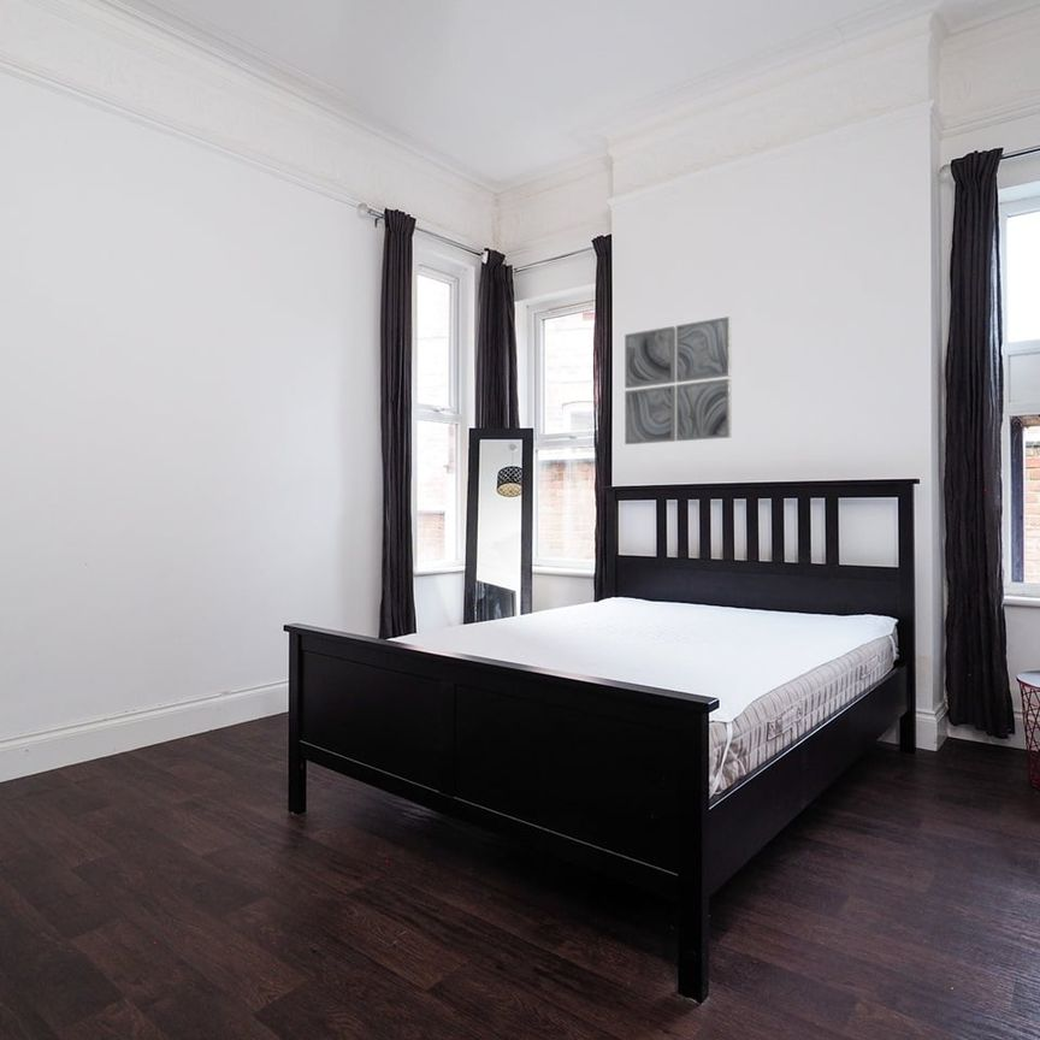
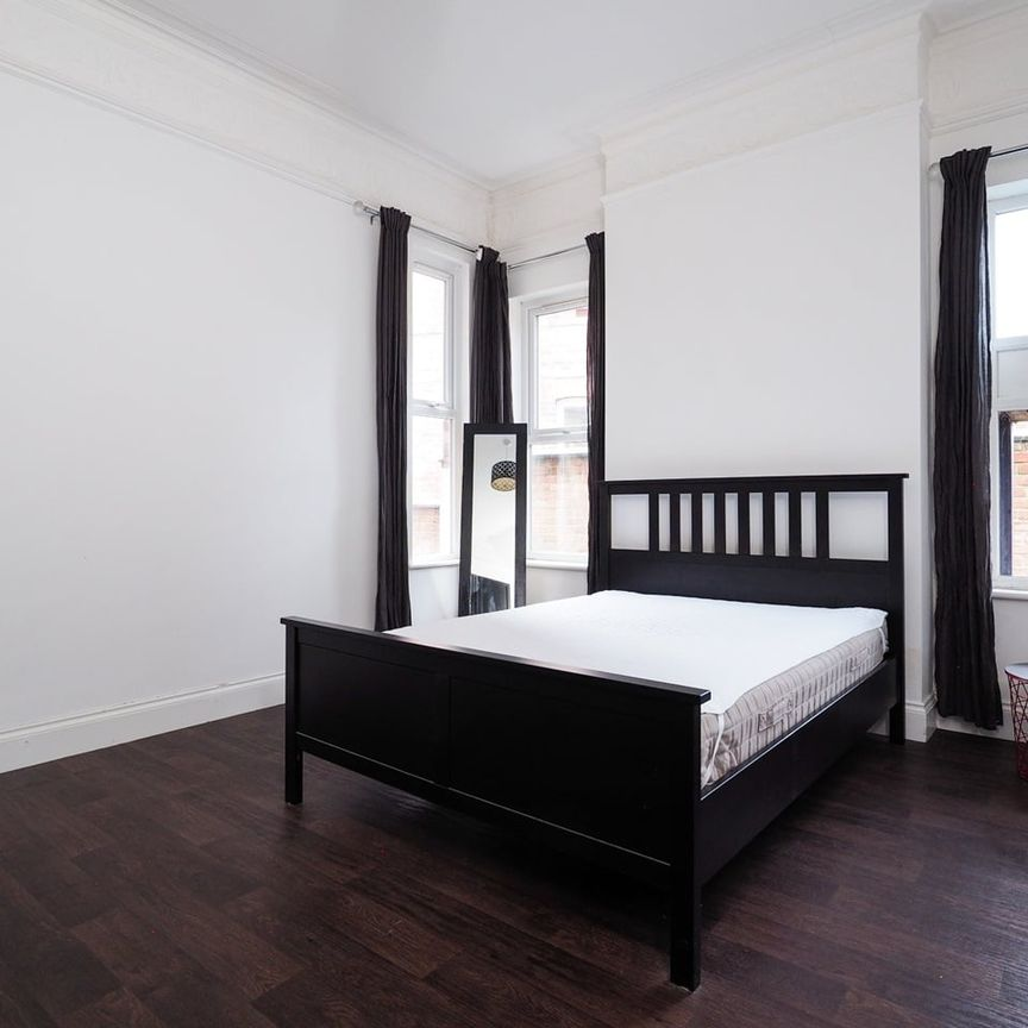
- wall art (674, 382)
